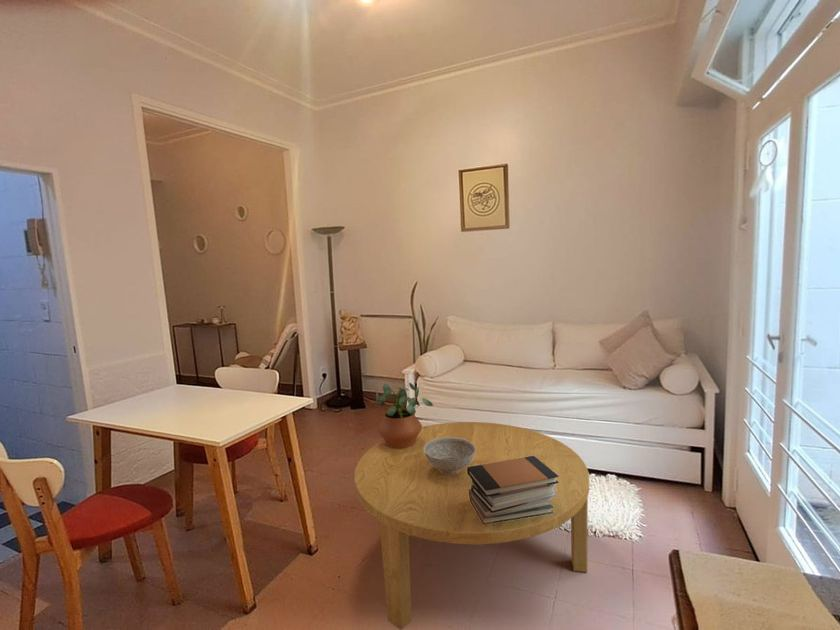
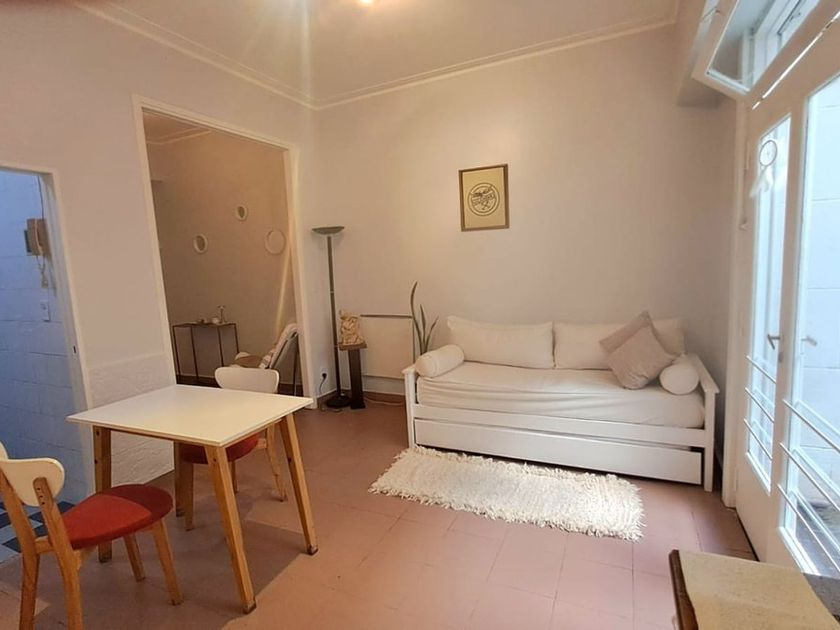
- potted plant (404, 413)
- decorative bowl (450, 457)
- coffee table (469, 509)
- book stack (511, 488)
